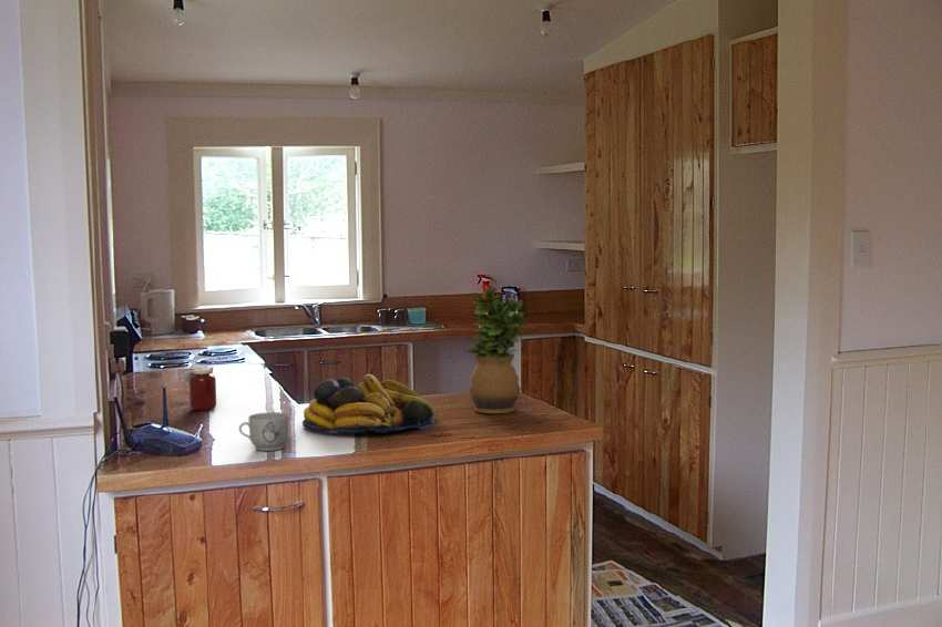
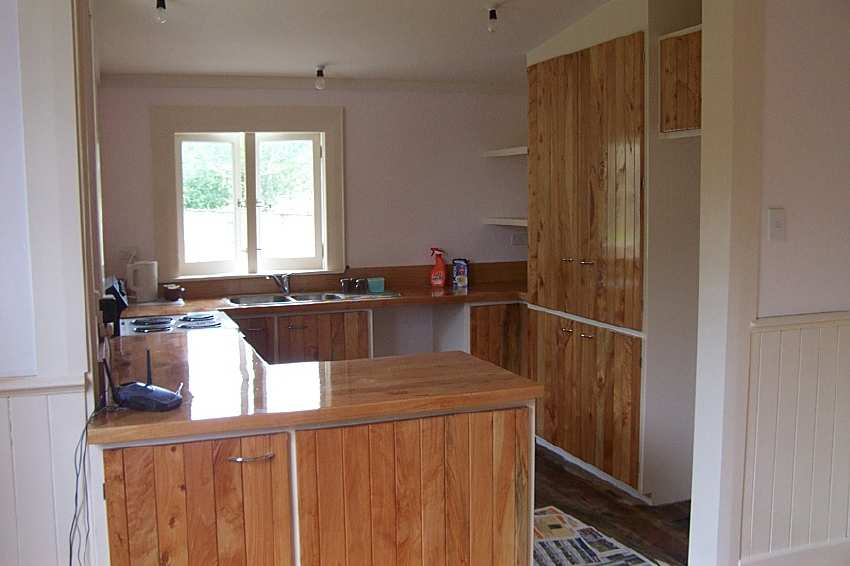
- mug (264, 432)
- jar (201, 388)
- potted plant (501, 348)
- fruit bowl (368, 399)
